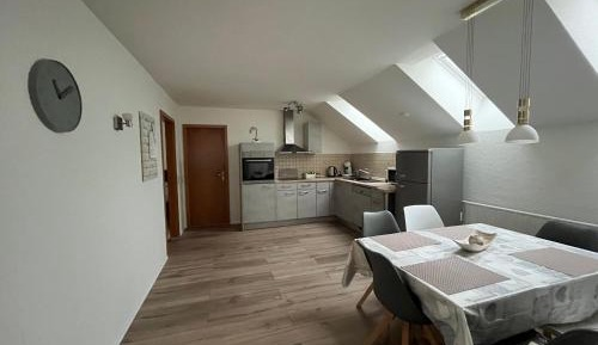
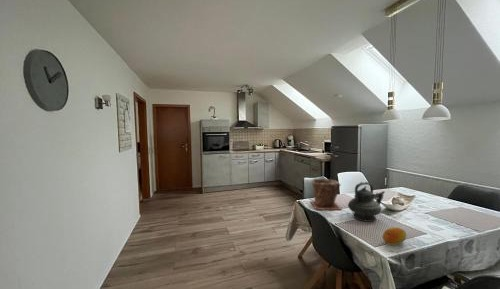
+ plant pot (325, 192)
+ fruit (395, 235)
+ teapot (368, 199)
